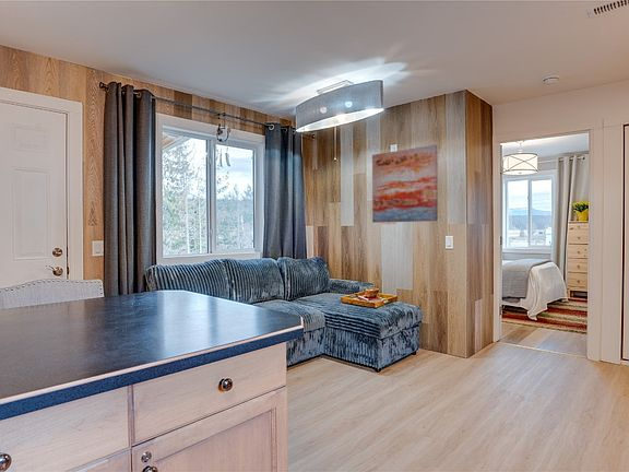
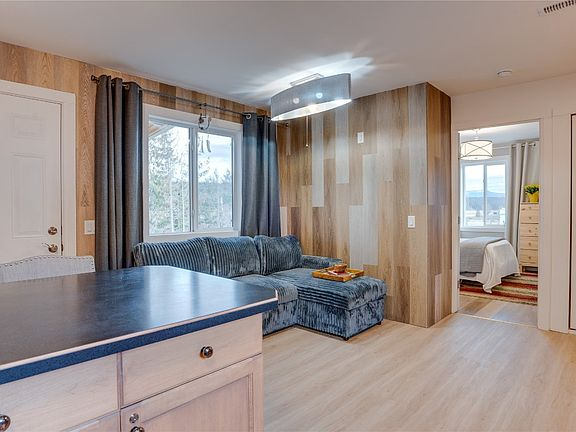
- wall art (403, 186)
